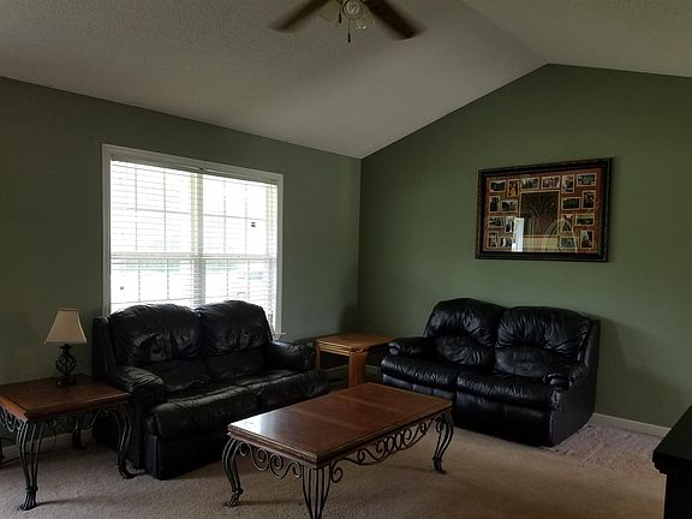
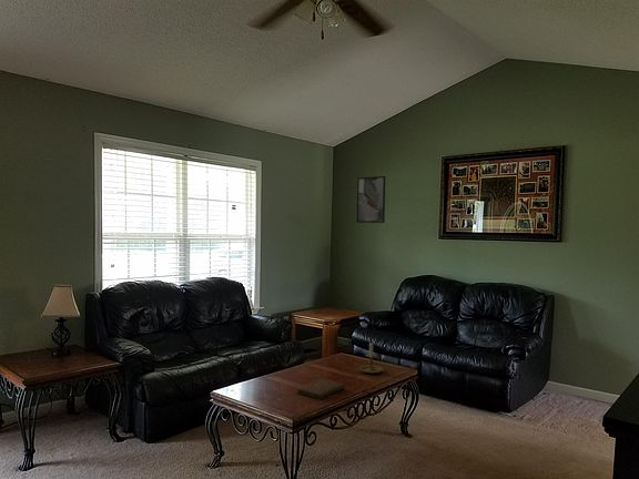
+ notebook (321, 388)
+ candle holder (368, 356)
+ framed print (371, 200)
